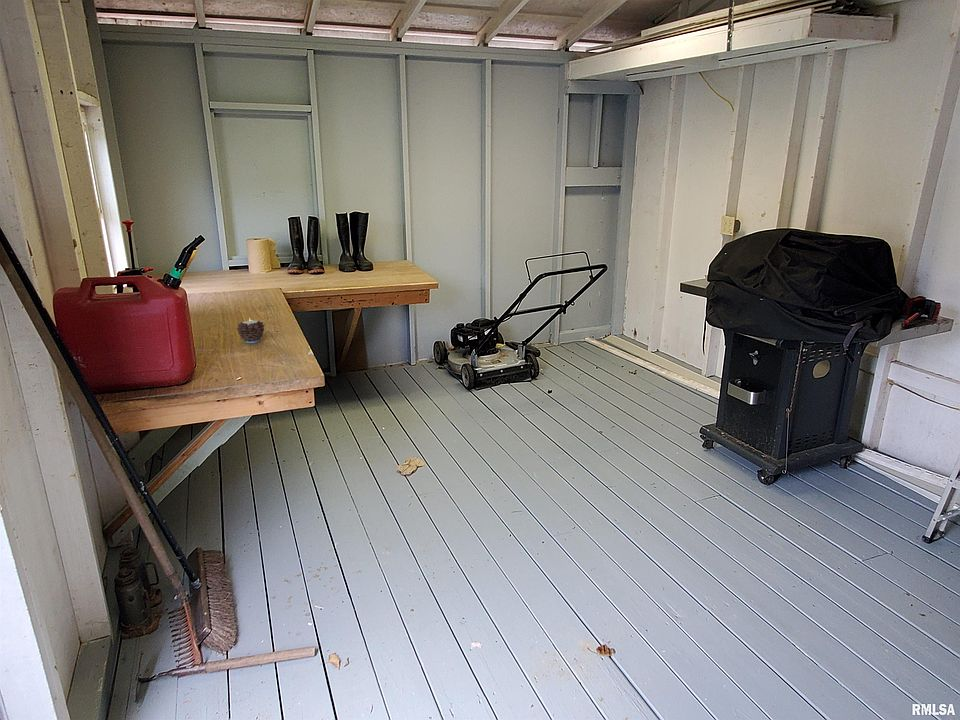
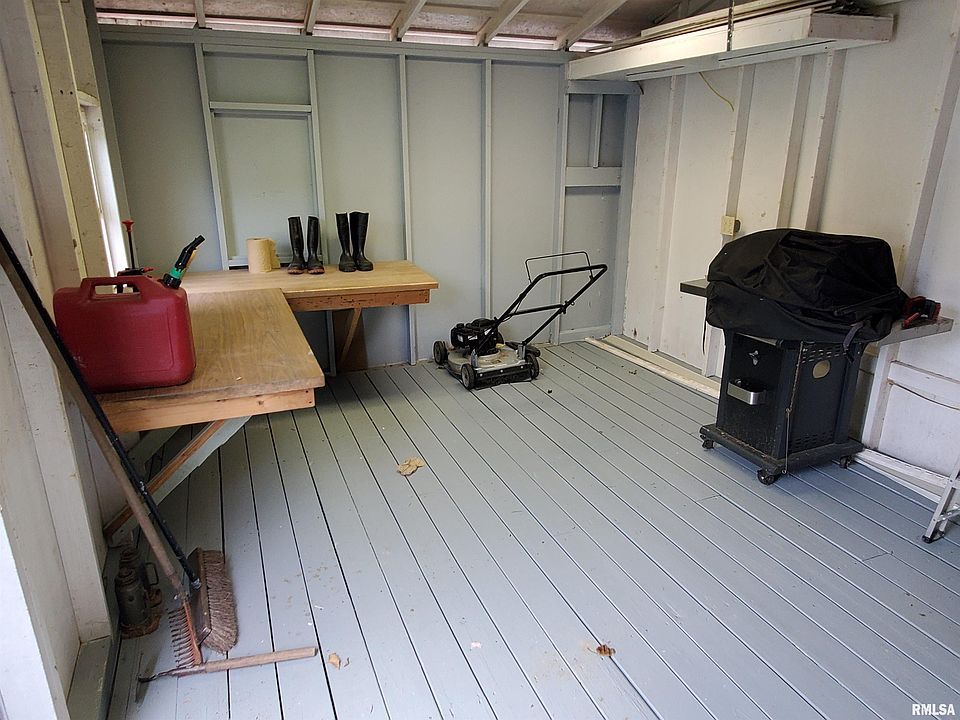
- candle (251, 329)
